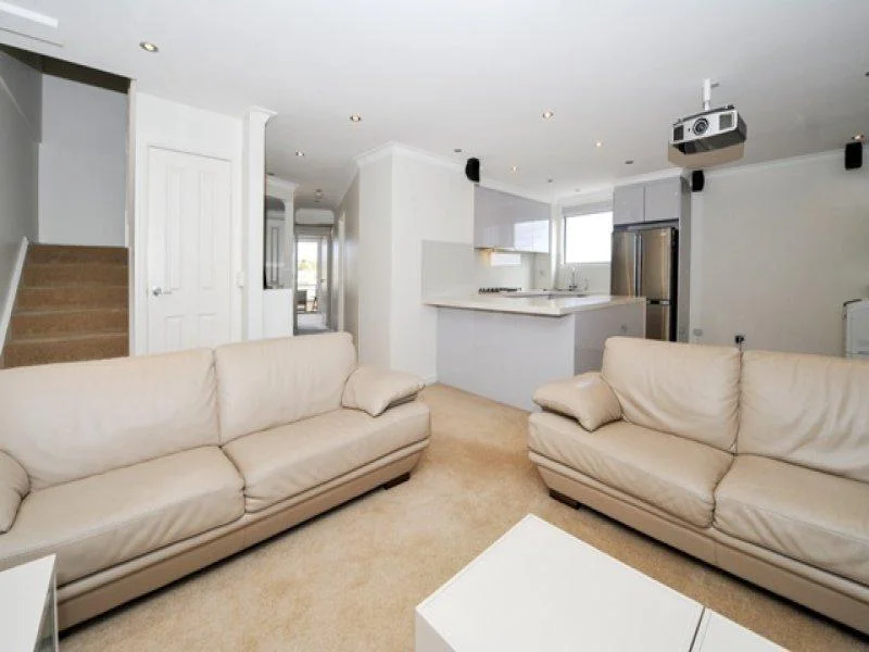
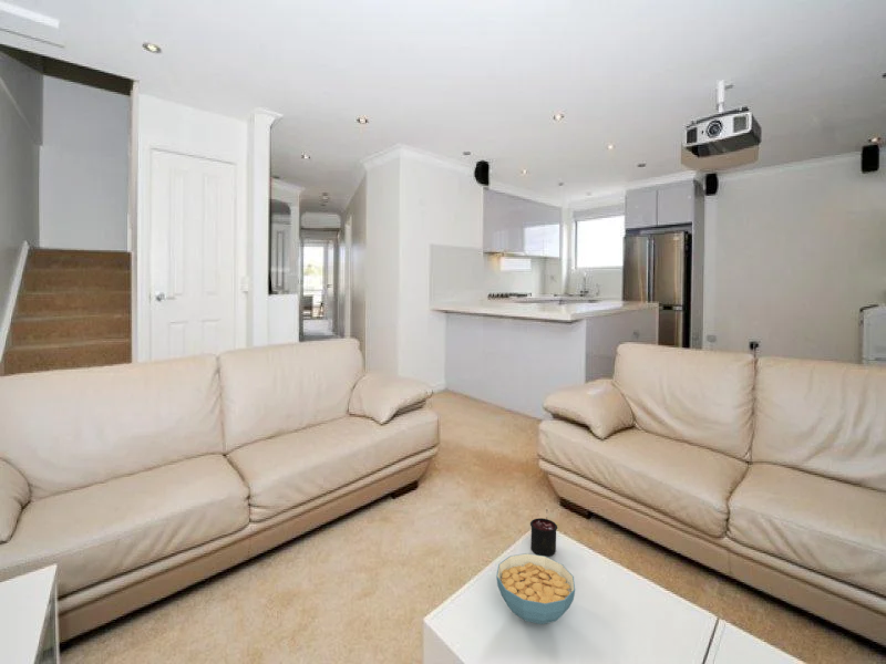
+ candle (543, 530)
+ cereal bowl (534, 594)
